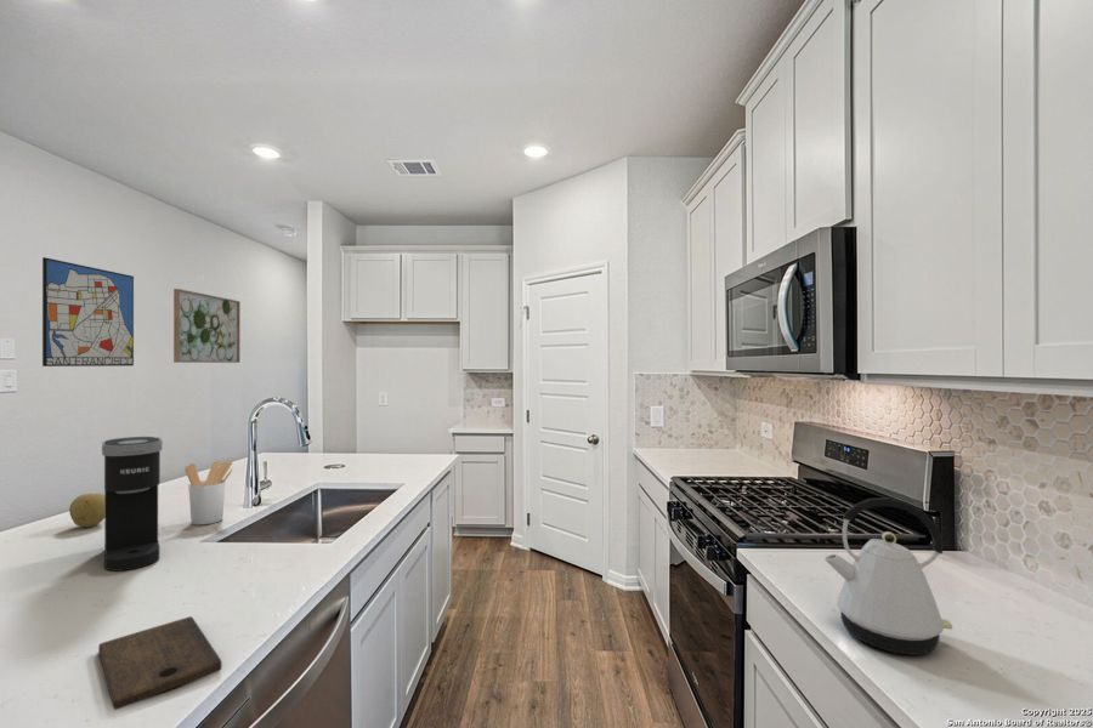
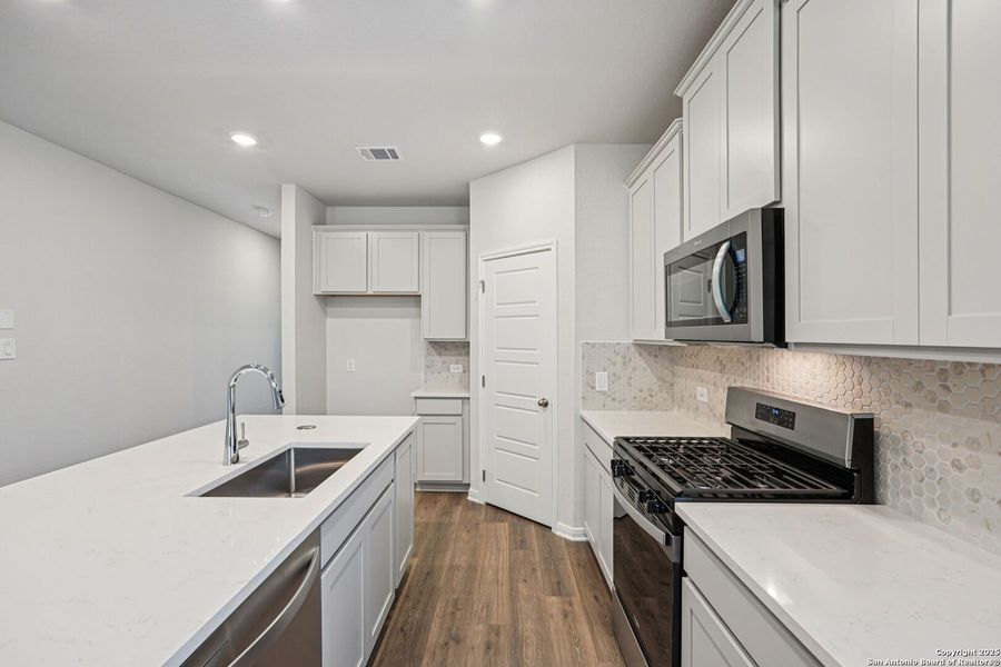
- kettle (884, 567)
- wall art (210, 329)
- cutting board (158, 655)
- utensil holder (211, 490)
- fruit (90, 508)
- coffee maker (131, 496)
- wall art (92, 317)
